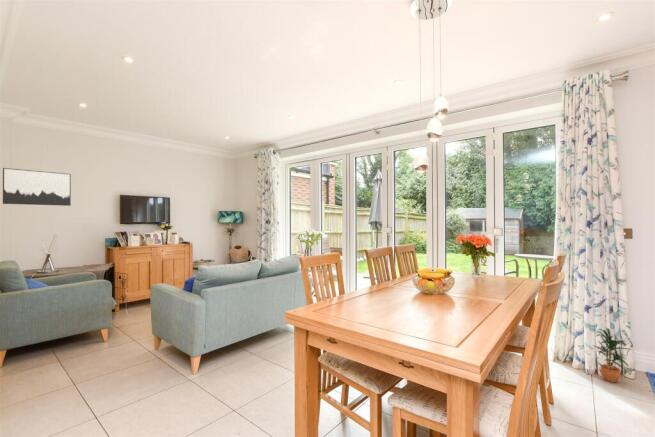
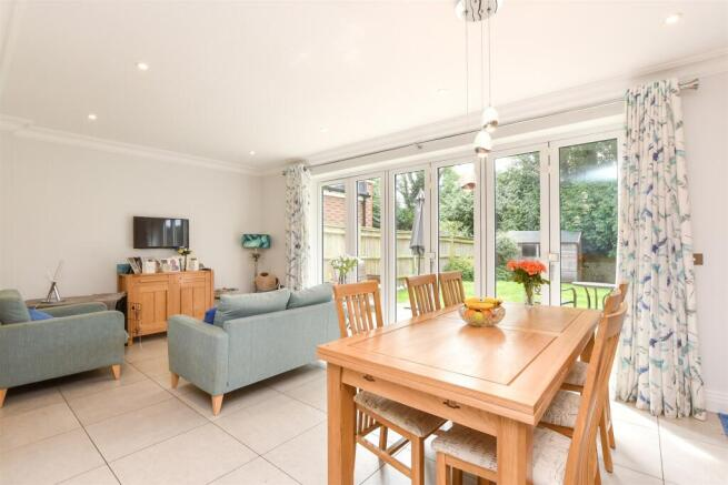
- potted plant (611, 354)
- wall art (38, 188)
